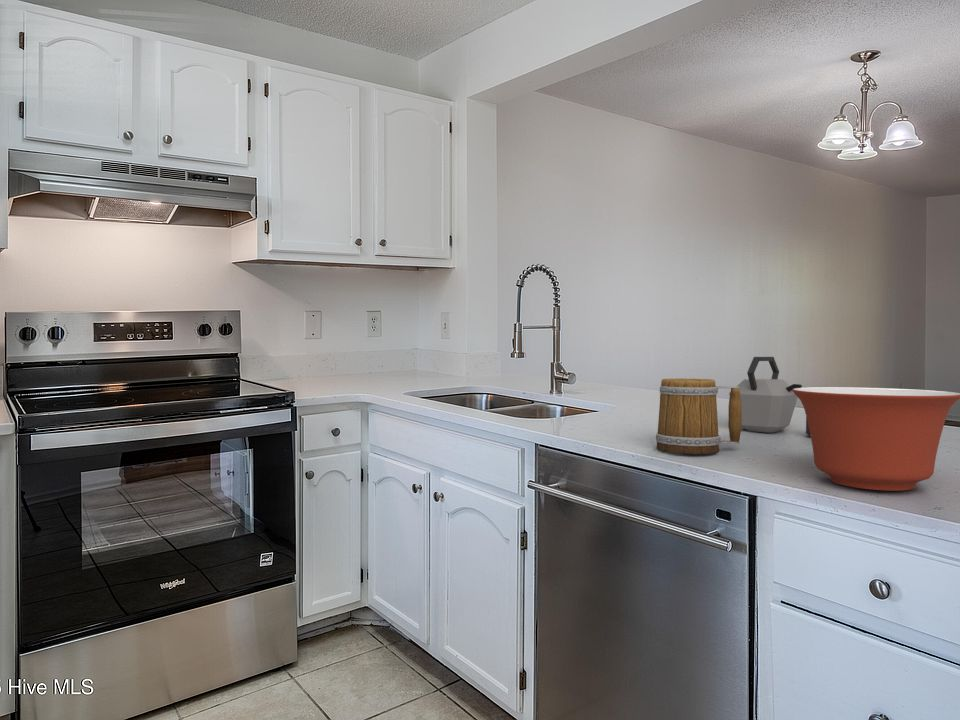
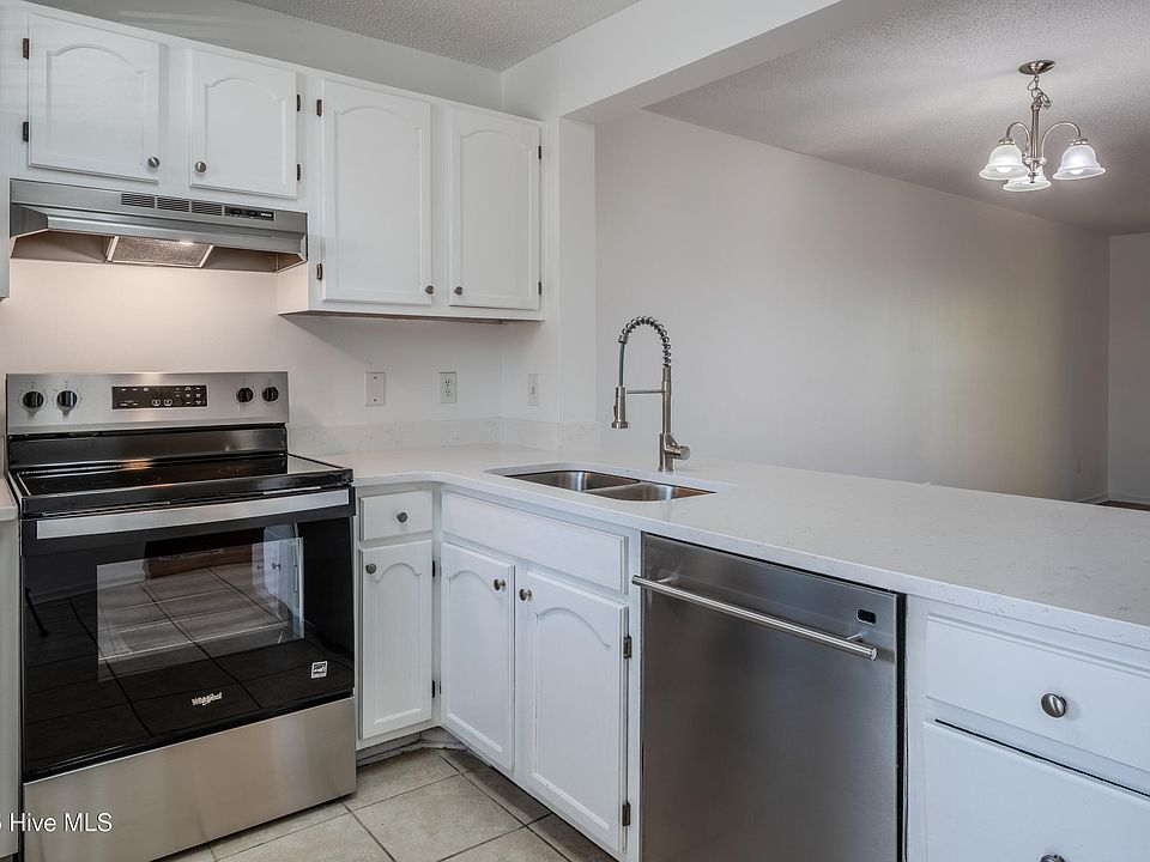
- mixing bowl (872, 437)
- mug (693, 414)
- kettle (794, 395)
